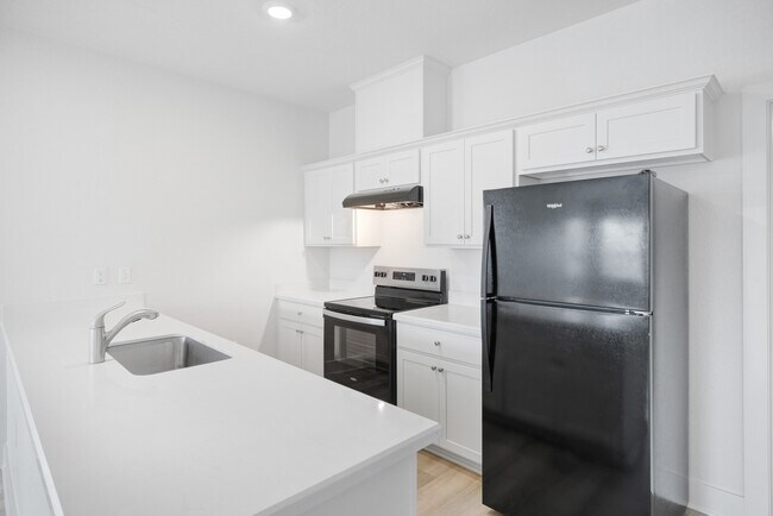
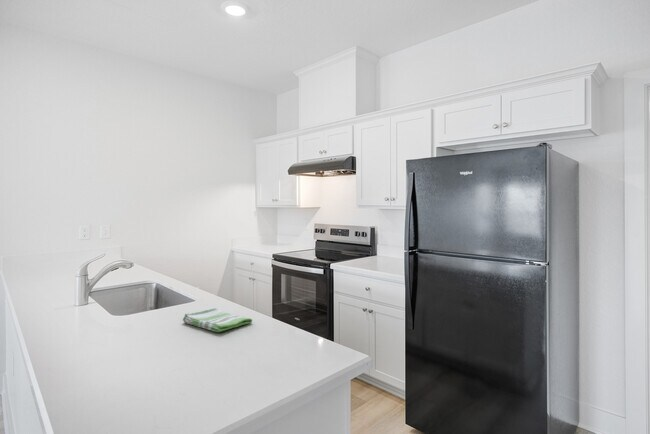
+ dish towel (217, 318)
